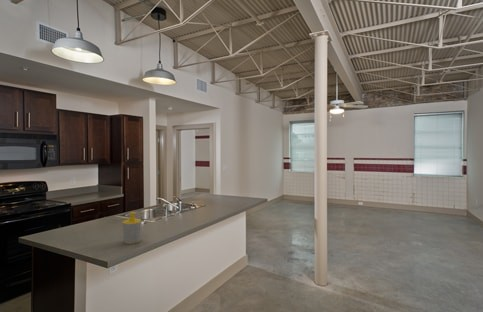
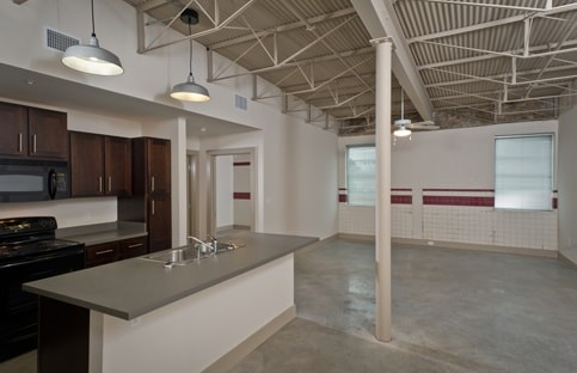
- soap bottle (132, 226)
